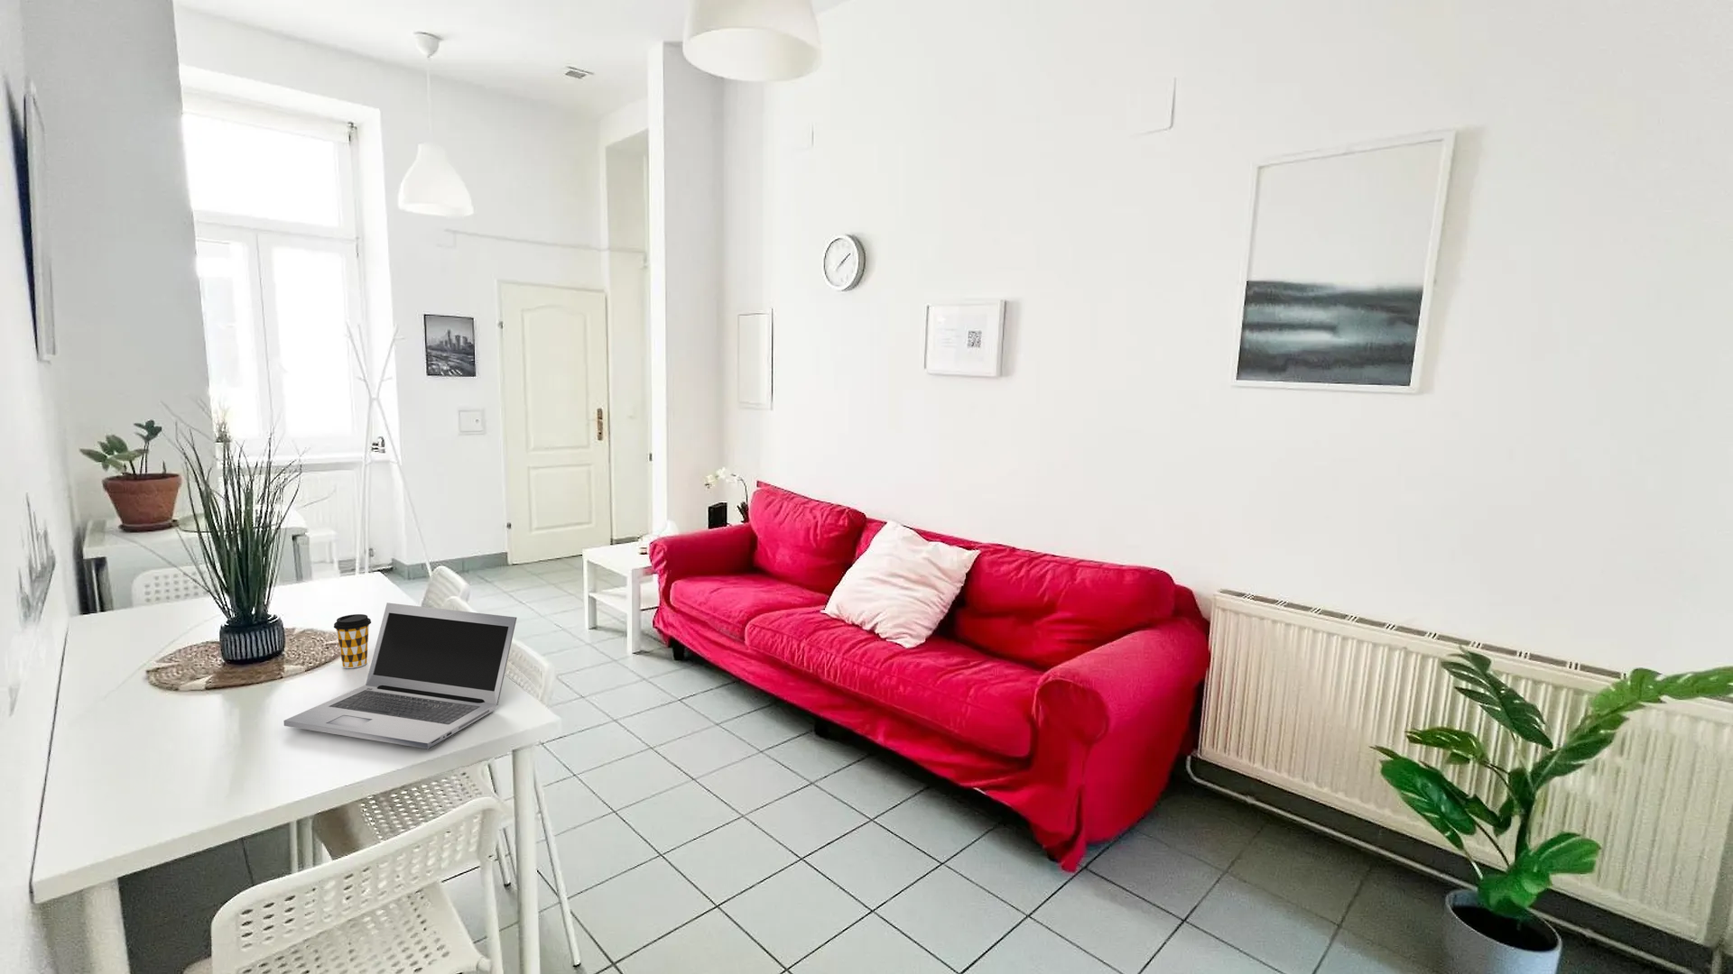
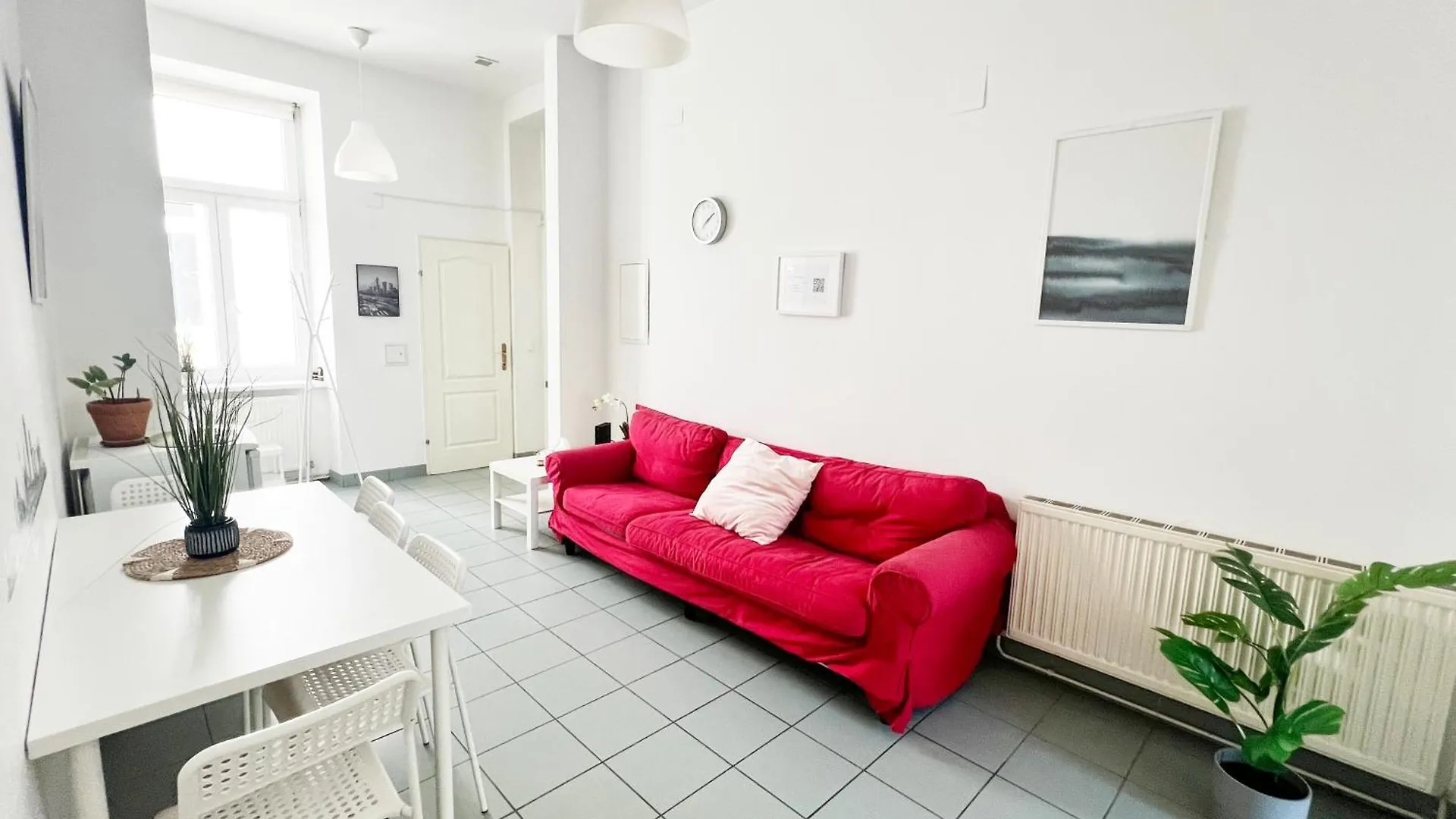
- coffee cup (354, 641)
- laptop (406, 670)
